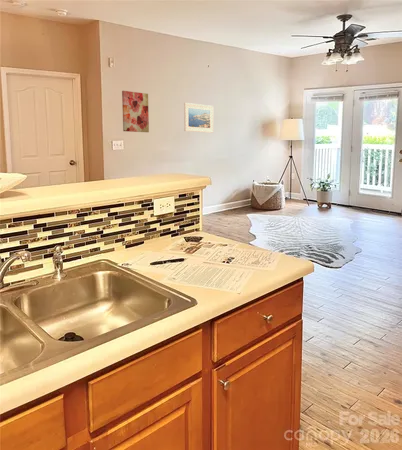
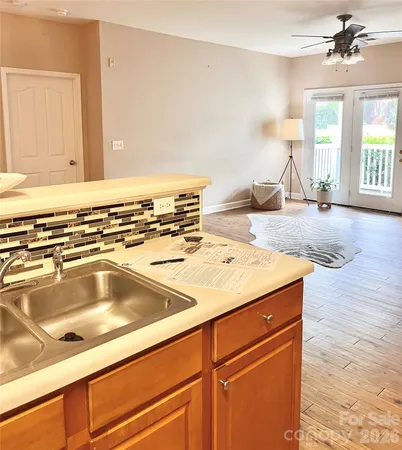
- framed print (199, 118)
- wall art (135, 112)
